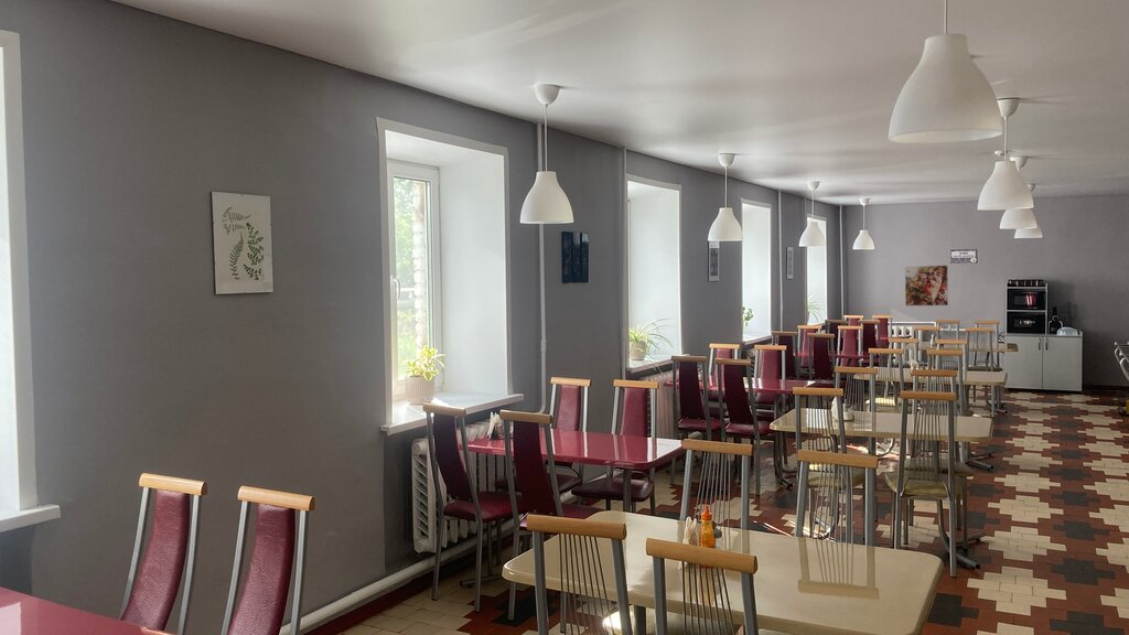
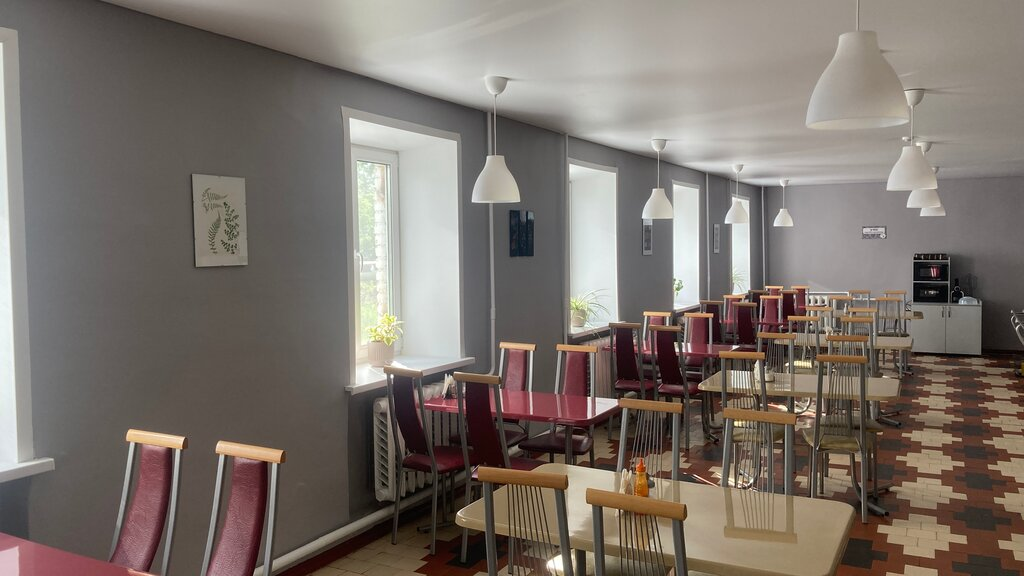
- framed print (926, 286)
